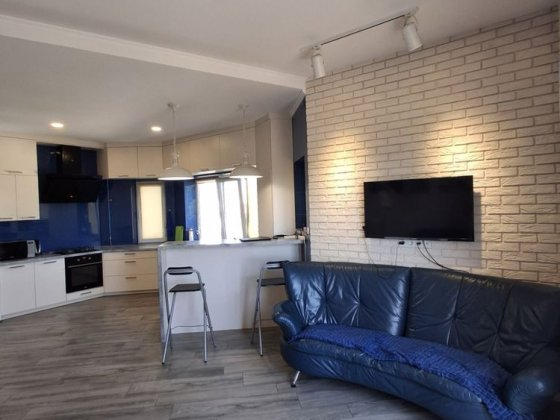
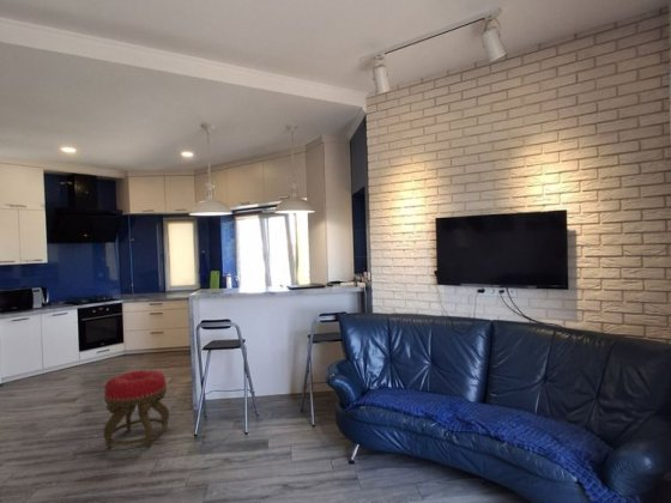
+ stool (138, 406)
